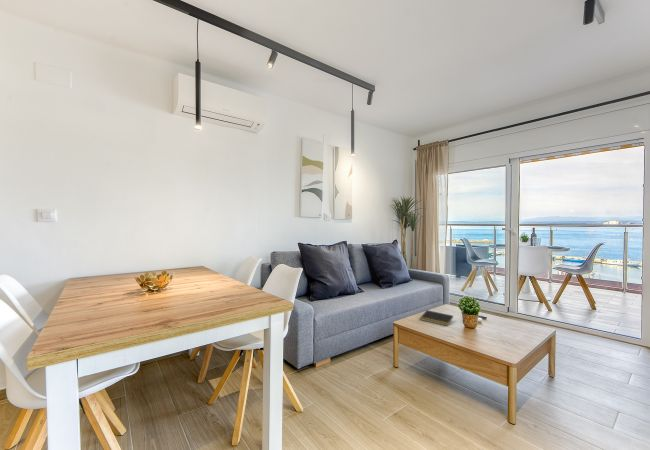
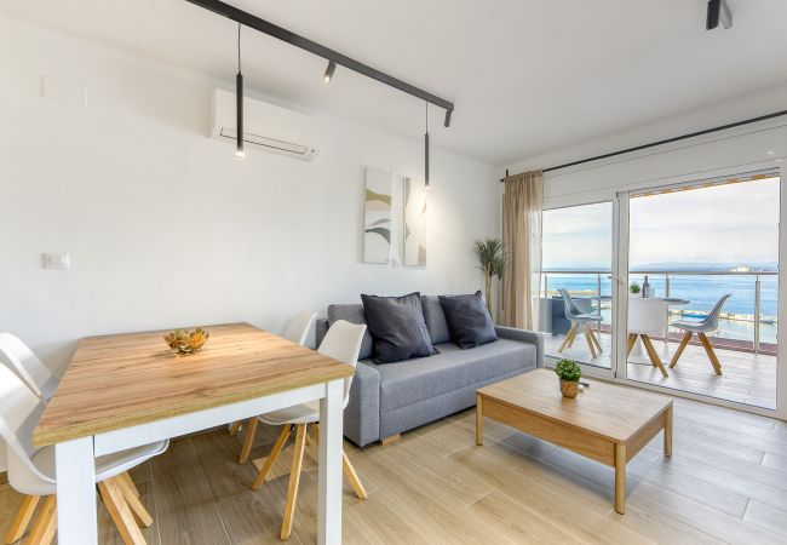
- notepad (436, 317)
